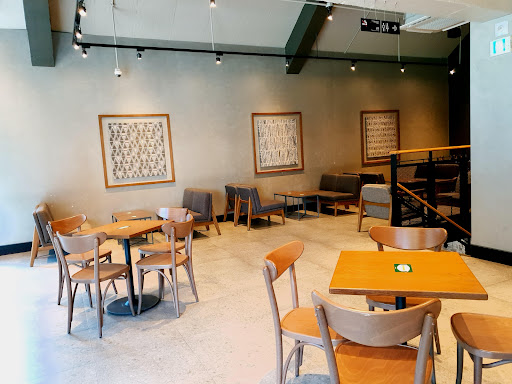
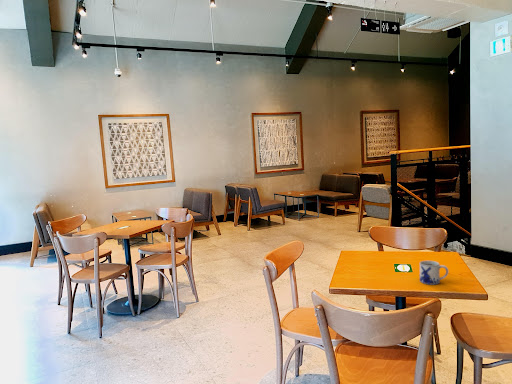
+ mug (432, 272)
